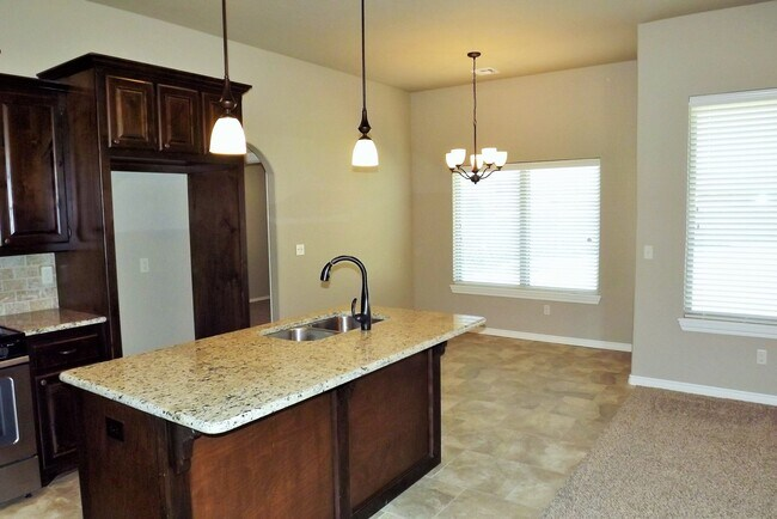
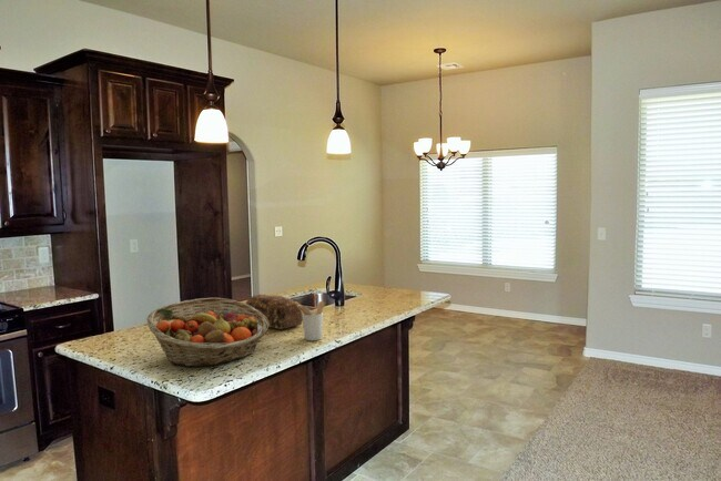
+ utensil holder (309, 320)
+ bread loaf (274, 310)
+ fruit basket (210, 329)
